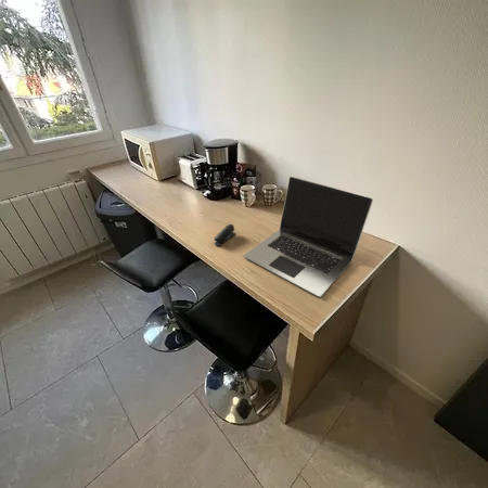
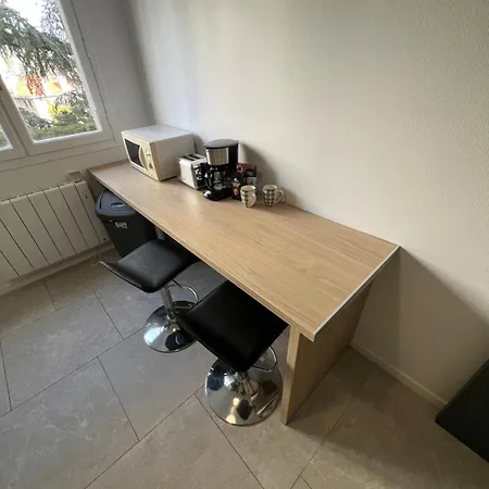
- laptop (303, 229)
- stapler (224, 234)
